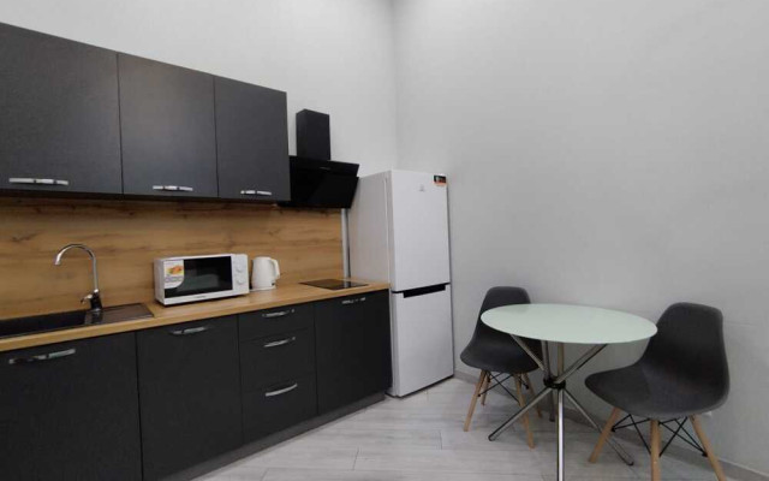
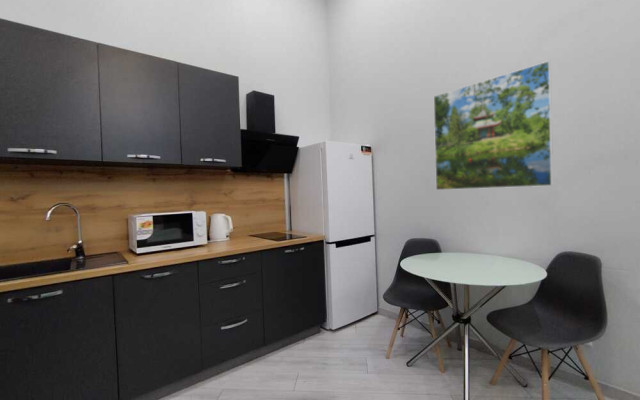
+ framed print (485, 134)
